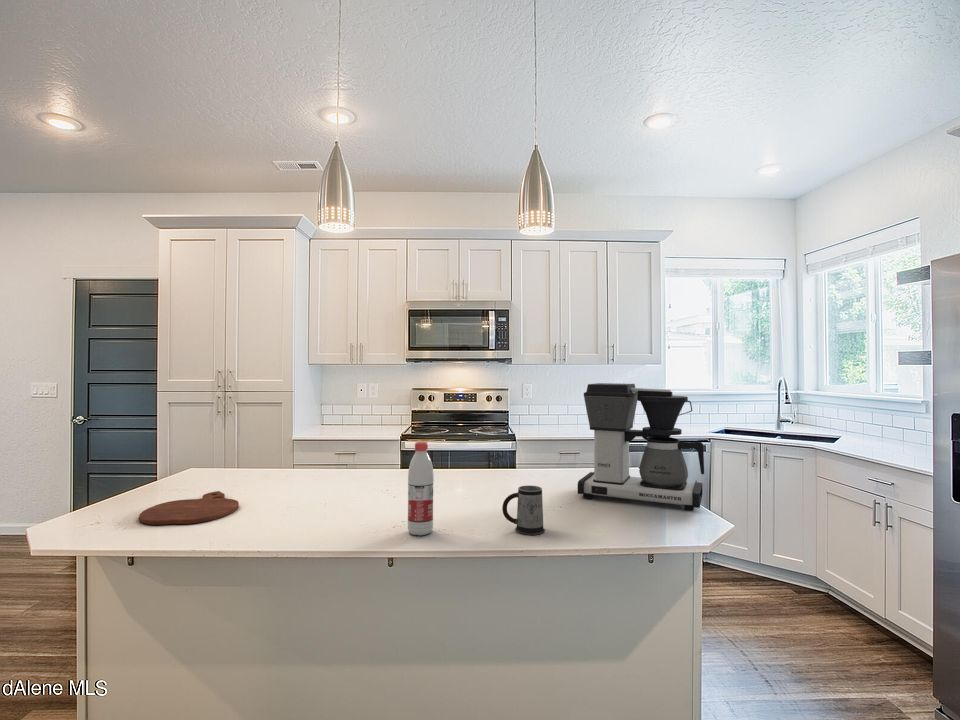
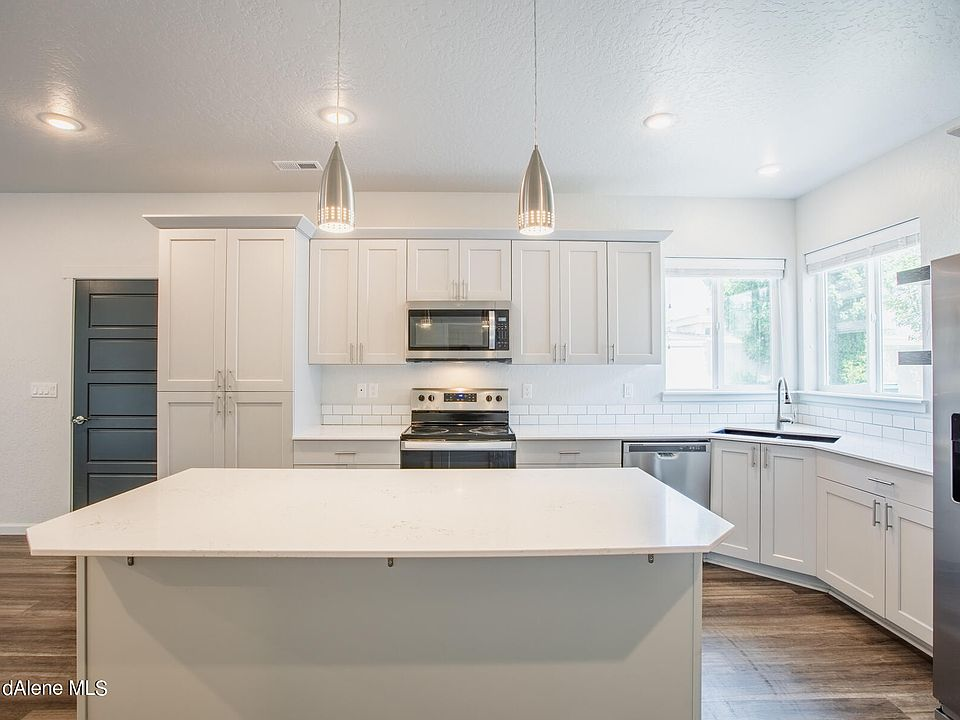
- coffee maker (642, 437)
- cutting board (197, 505)
- mug (523, 509)
- water bottle (420, 487)
